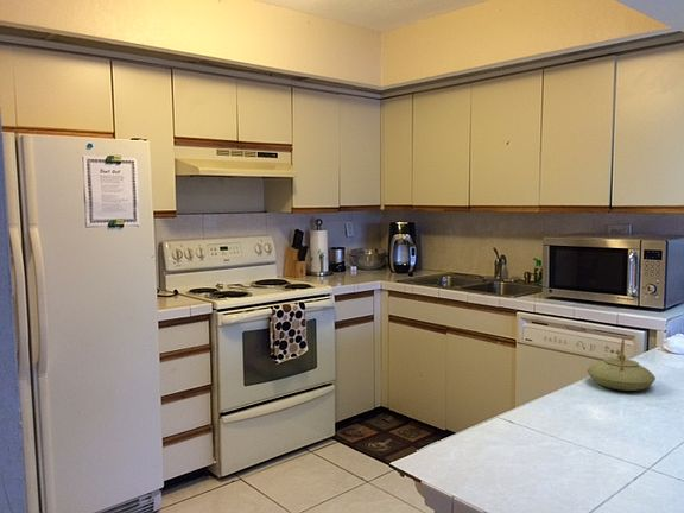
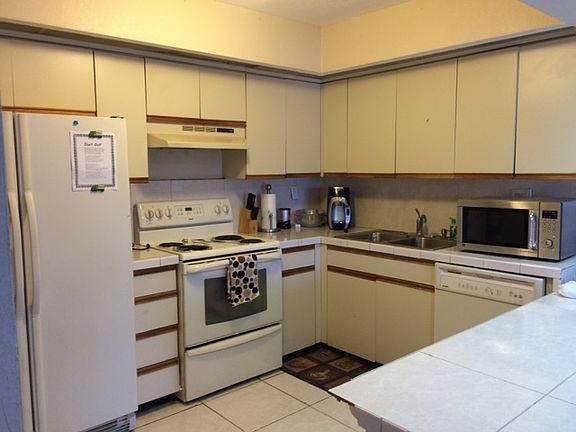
- teapot (621, 360)
